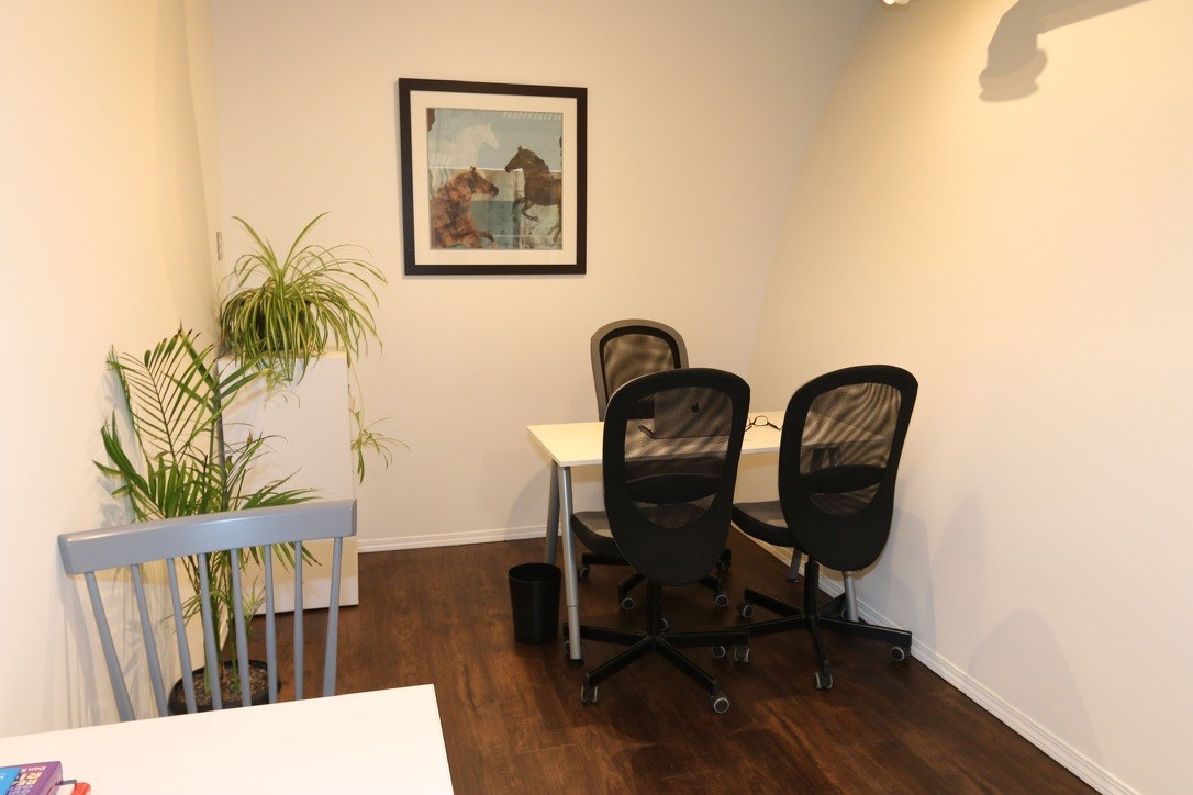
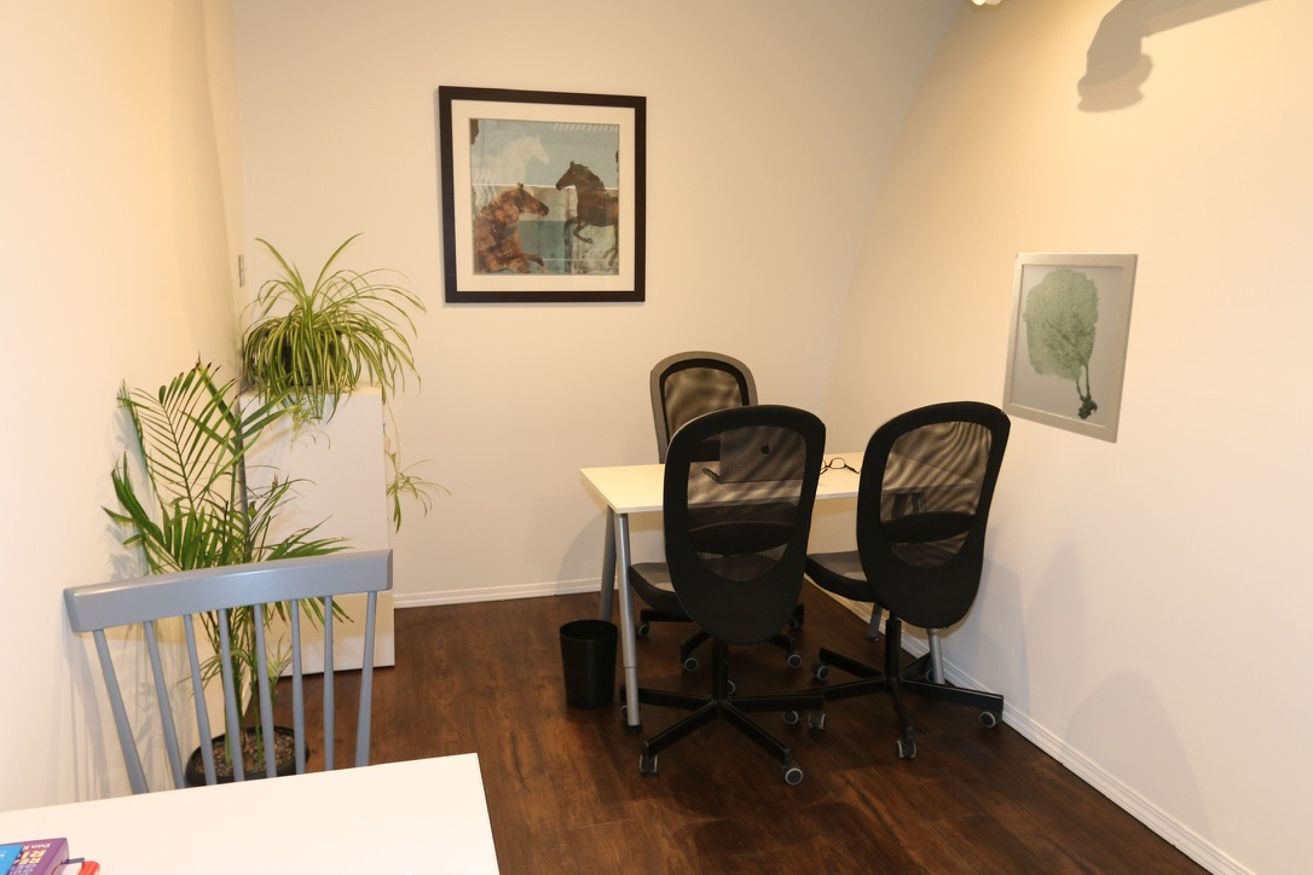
+ wall art (1063, 341)
